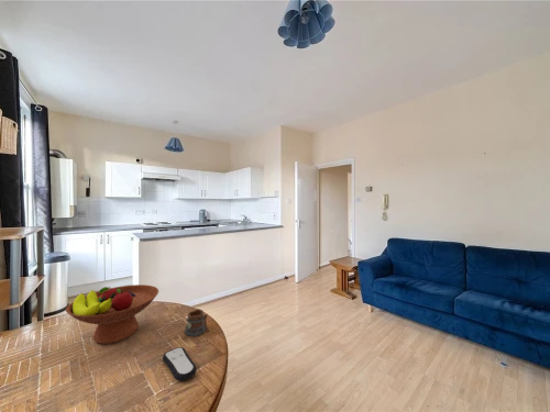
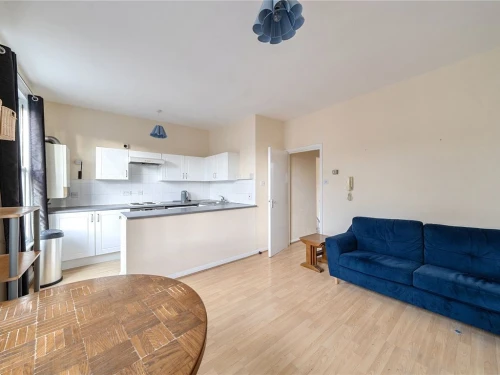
- remote control (179, 363)
- mug (198, 321)
- fruit bowl (117, 309)
